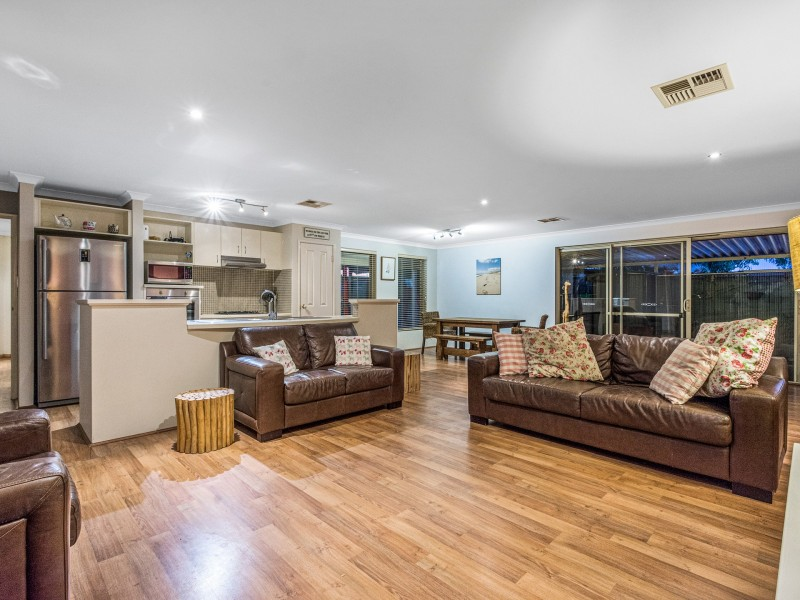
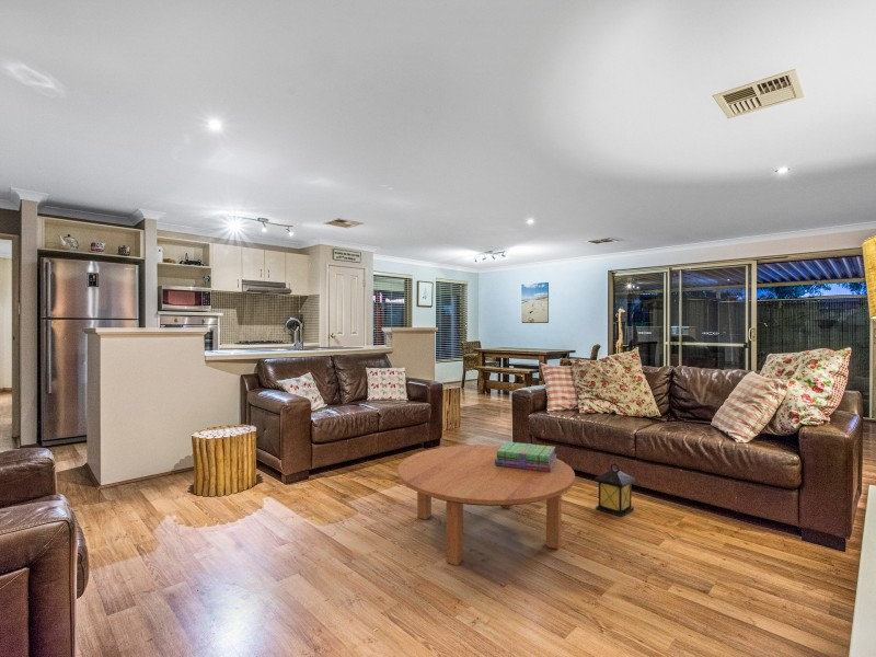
+ stack of books (526, 456)
+ lantern (614, 486)
+ coffee table (484, 498)
